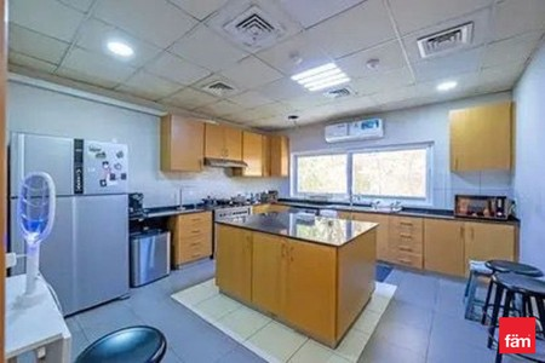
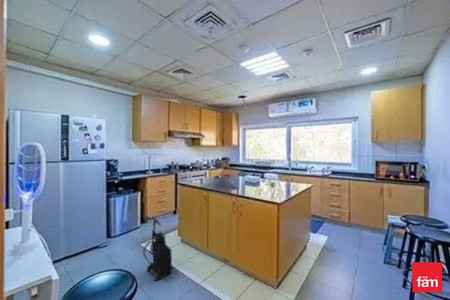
+ vacuum cleaner (157, 244)
